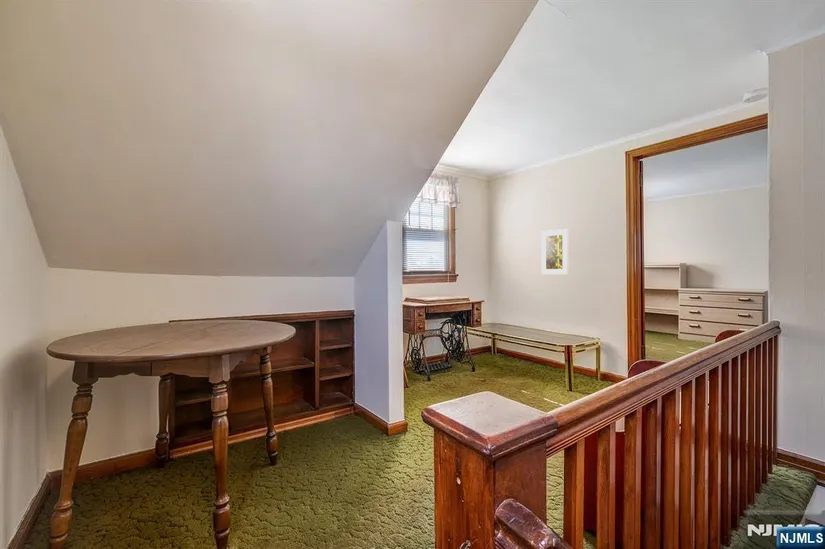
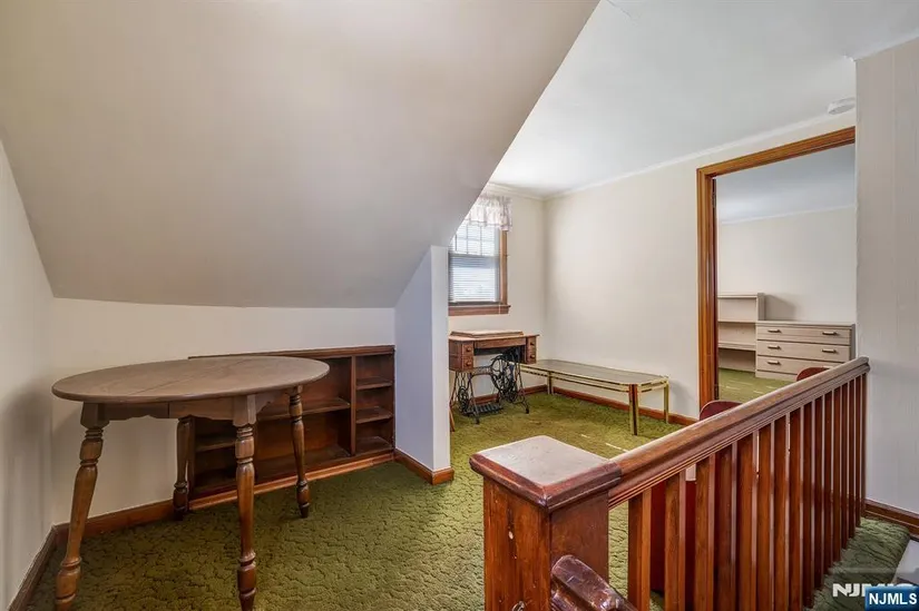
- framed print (554, 252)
